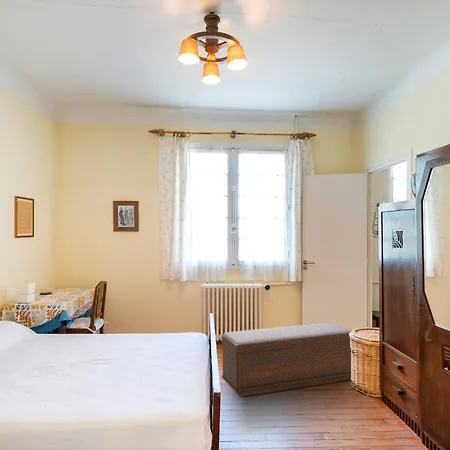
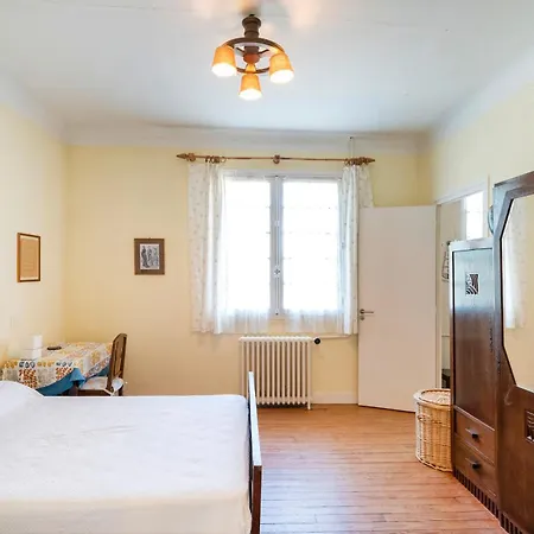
- bench (289, 355)
